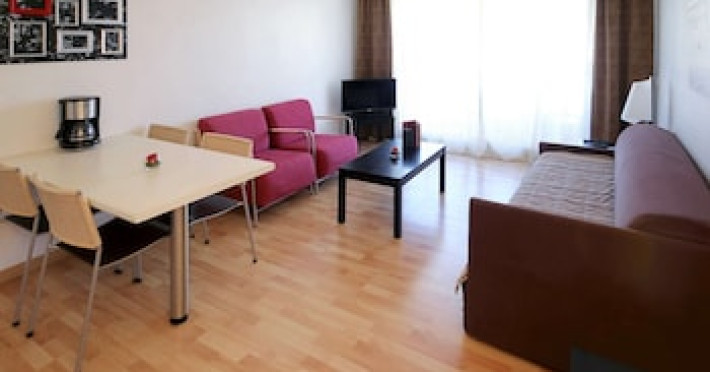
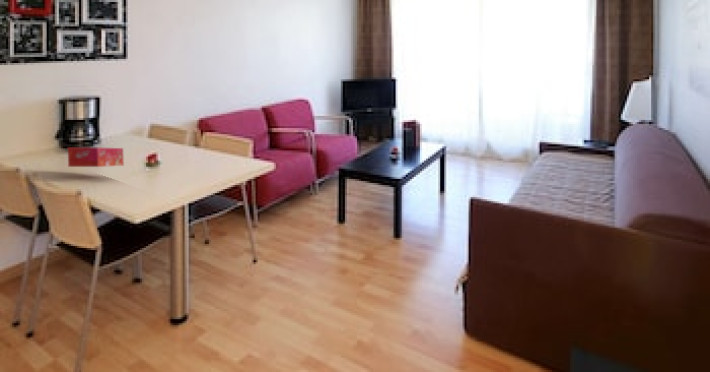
+ tissue box (97, 156)
